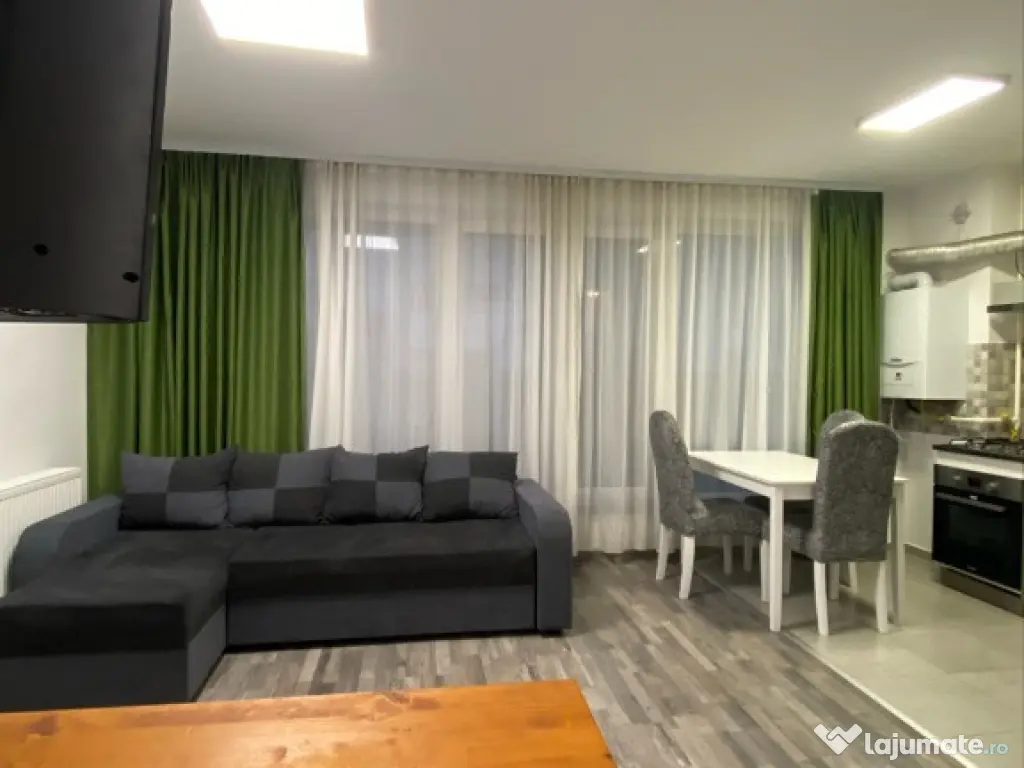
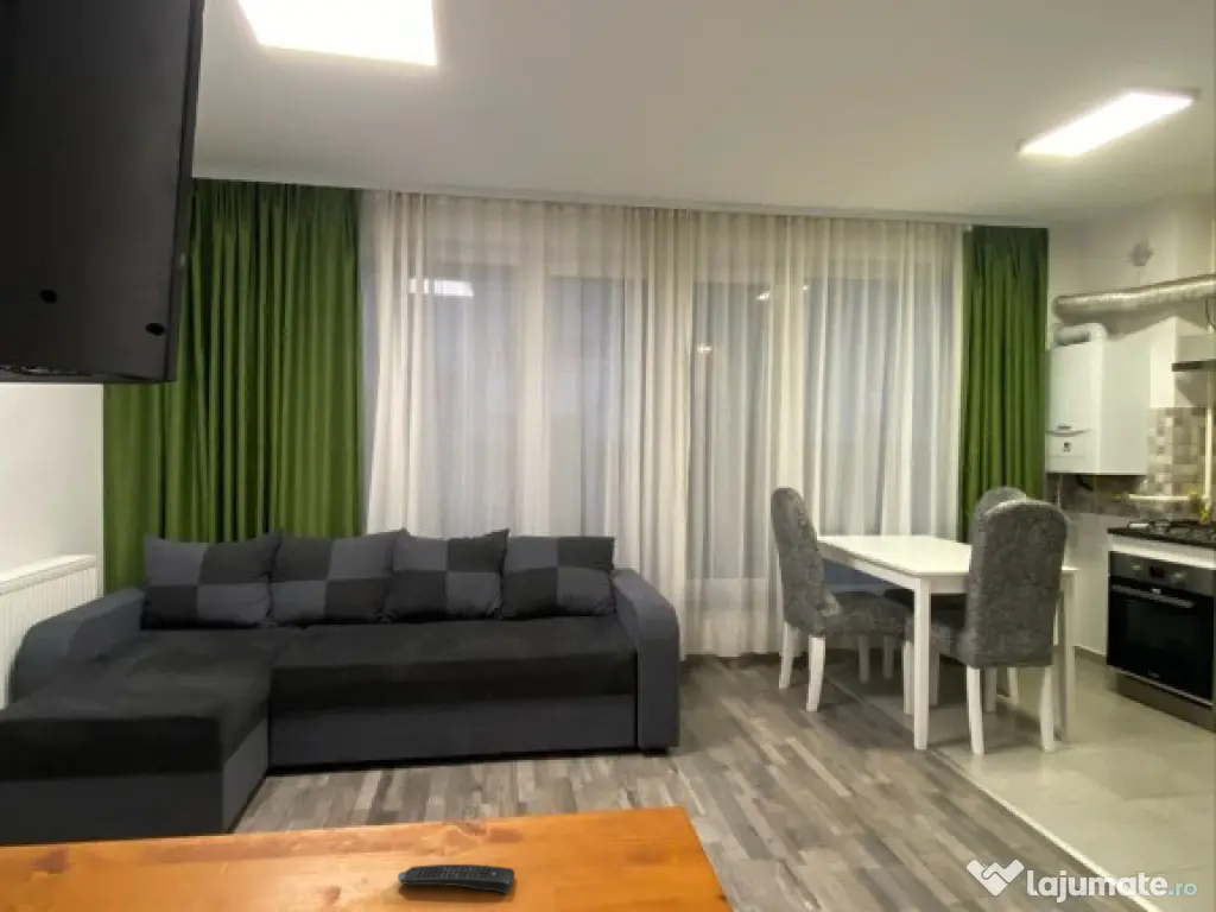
+ remote control (455, 876)
